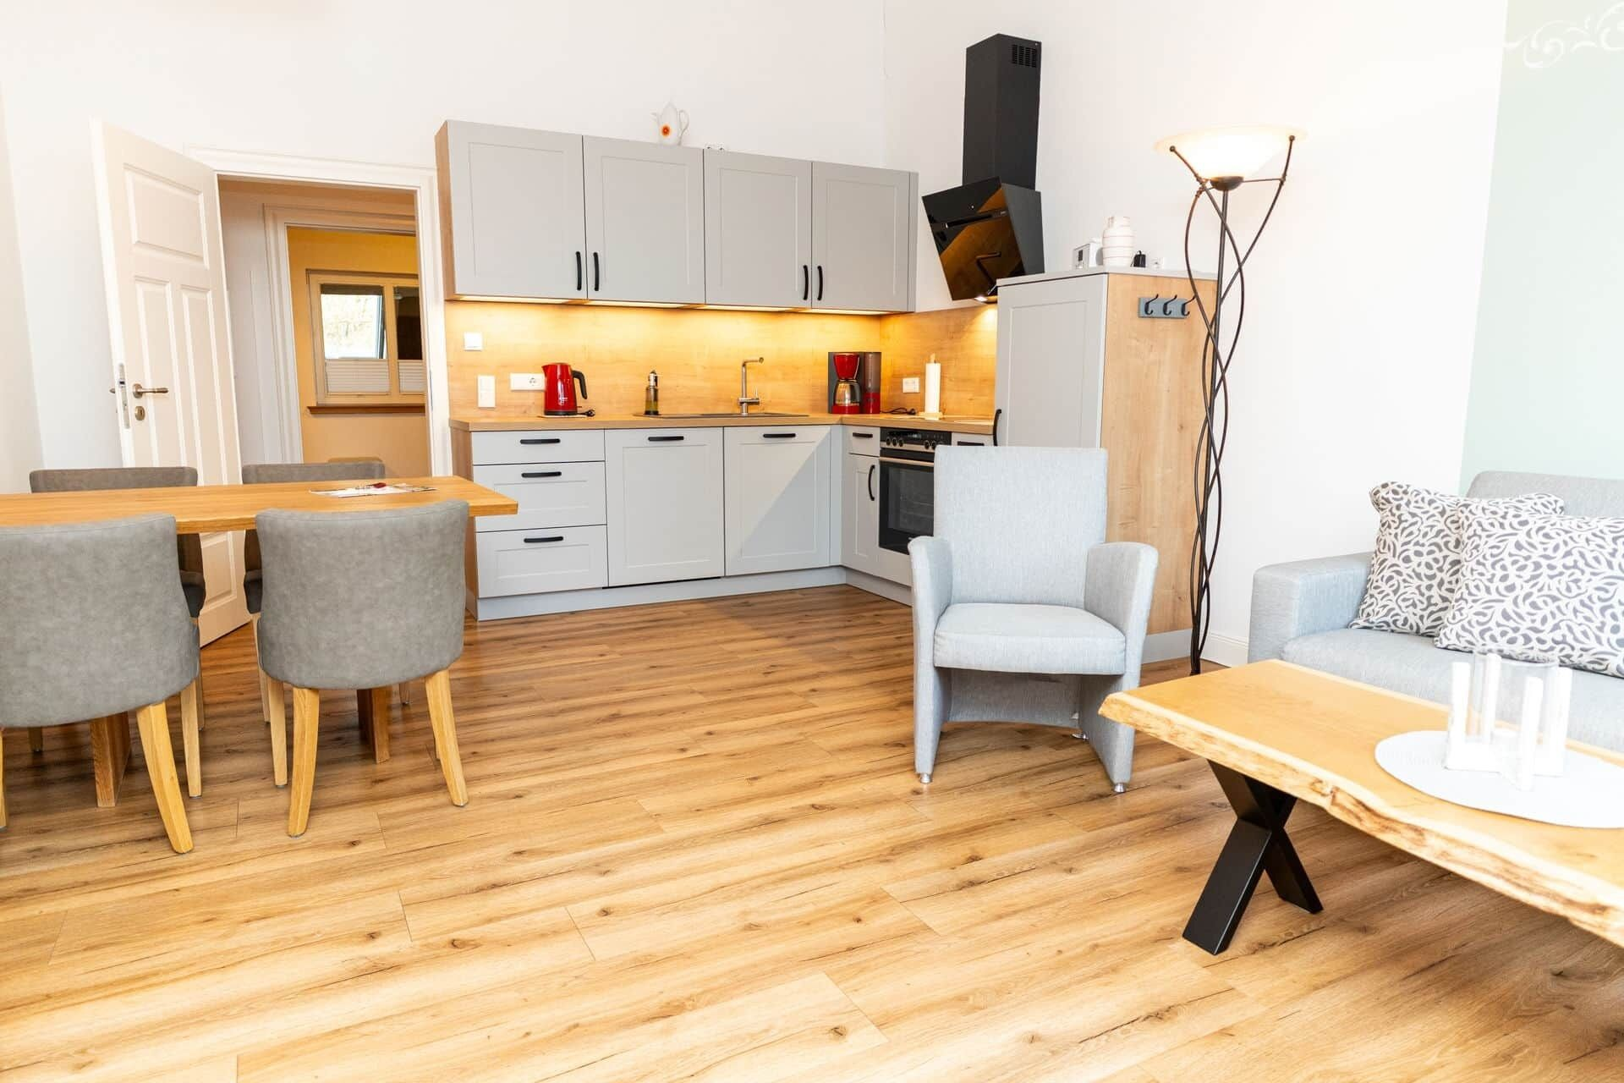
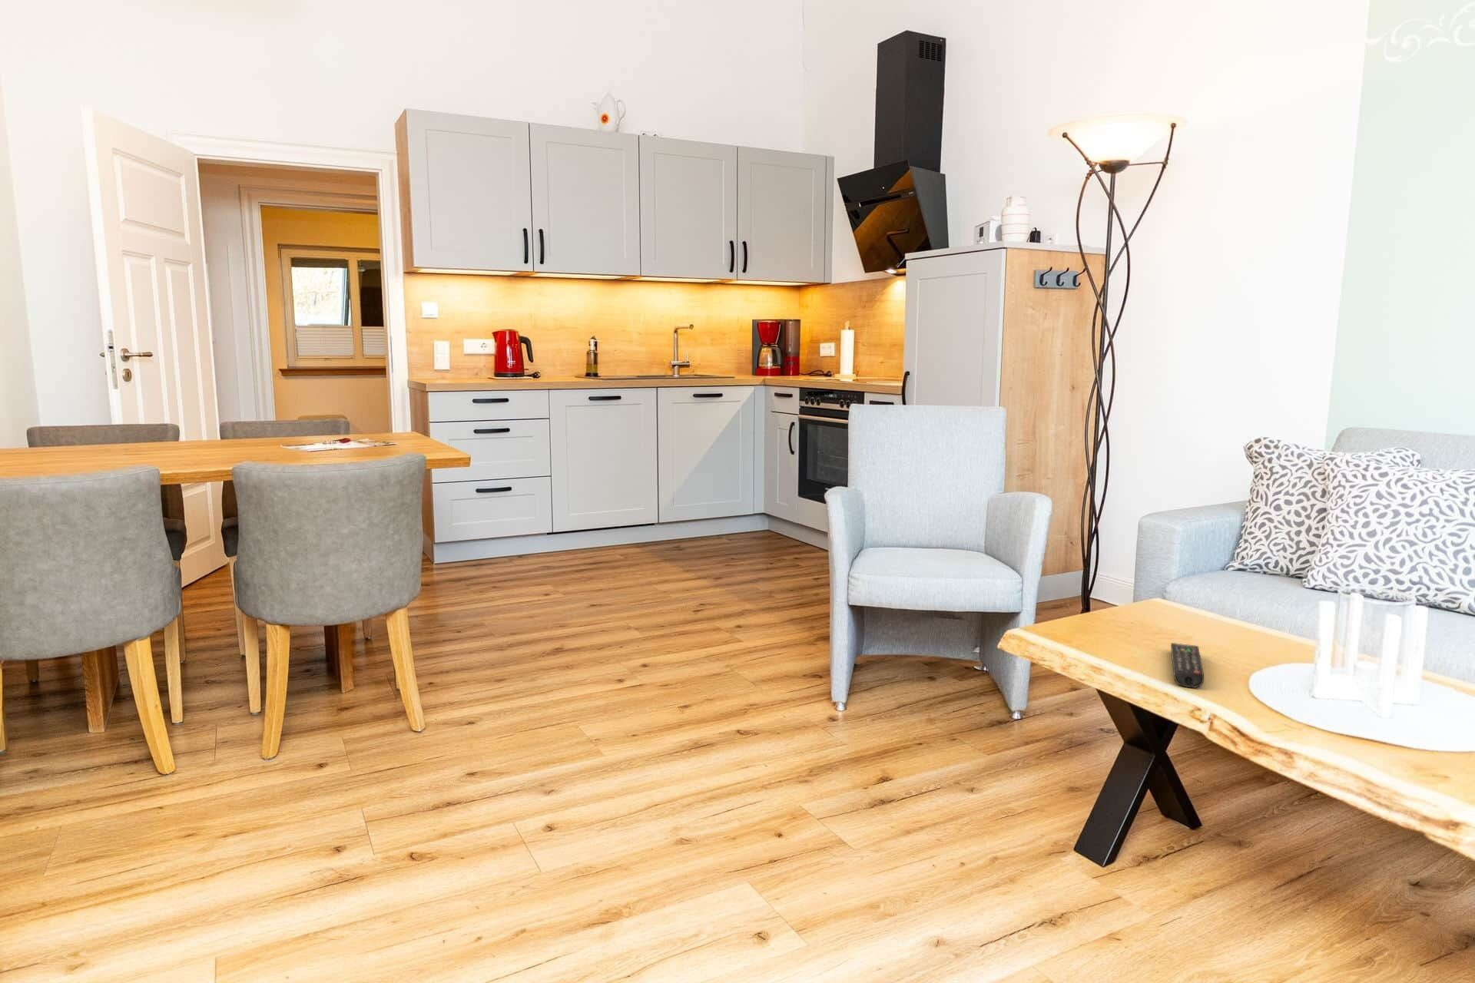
+ remote control (1186, 663)
